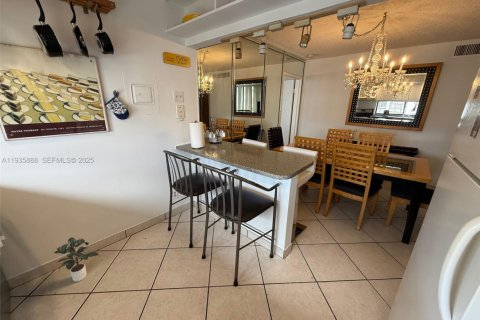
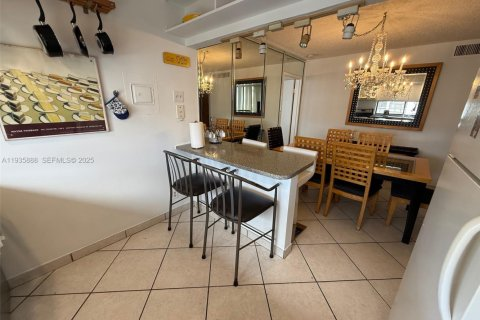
- potted plant (79, 256)
